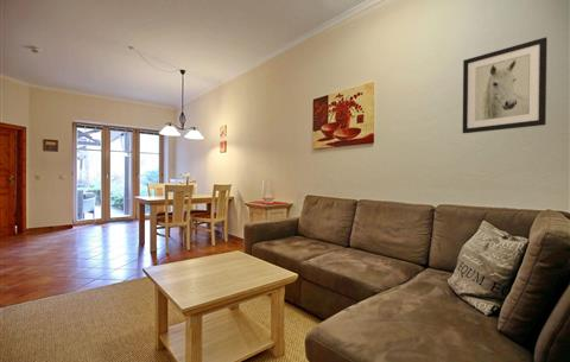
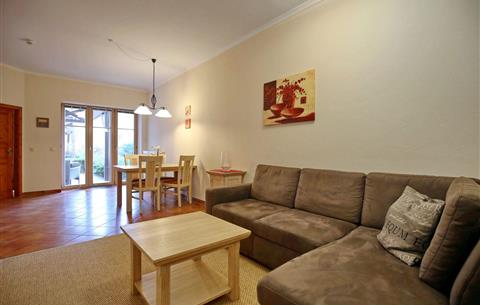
- wall art (501, 89)
